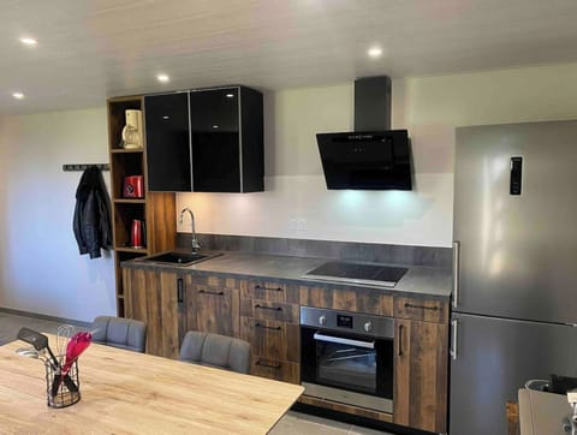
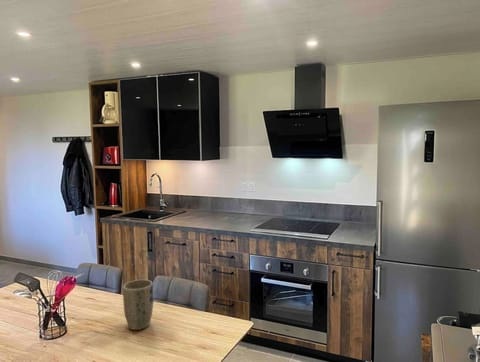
+ plant pot (138, 304)
